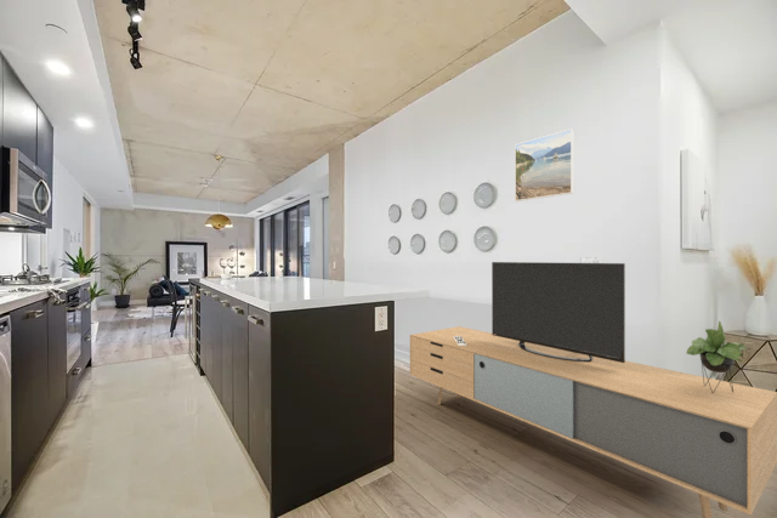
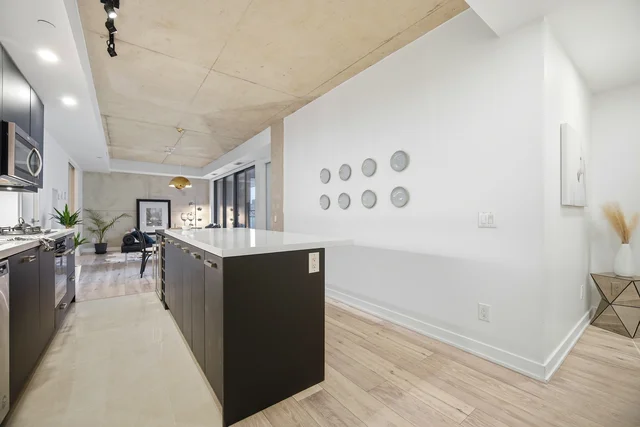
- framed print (541, 167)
- media console (544, 352)
